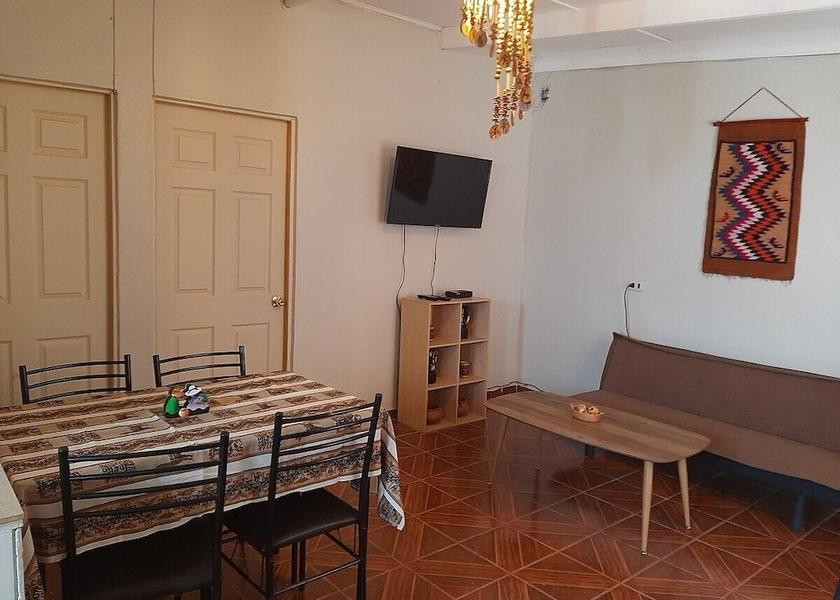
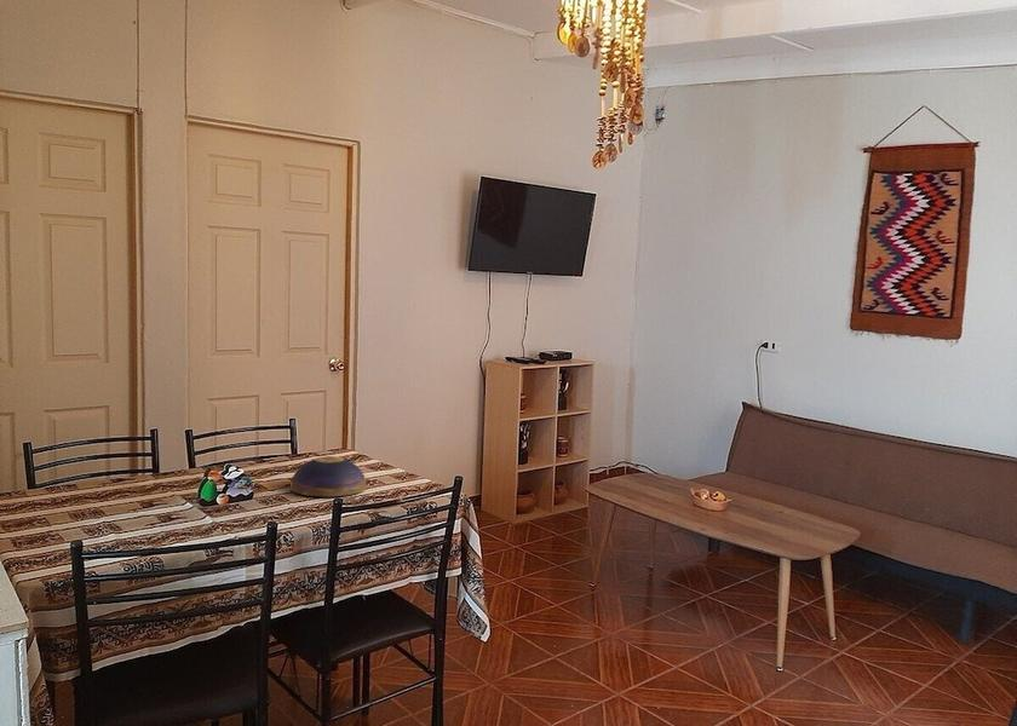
+ decorative bowl (328, 472)
